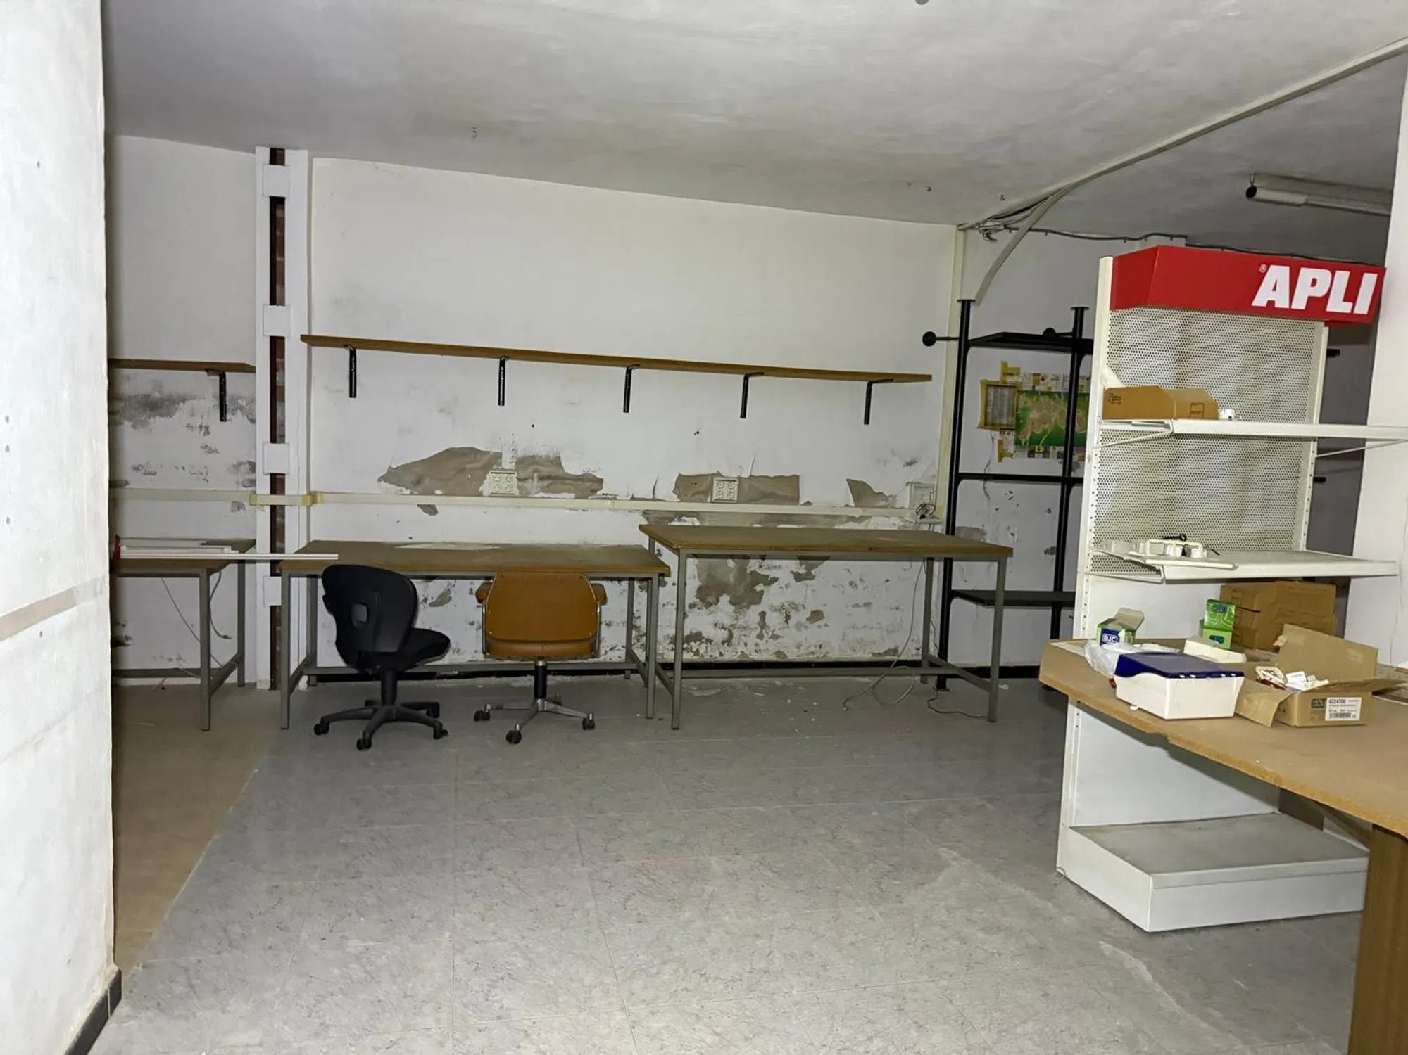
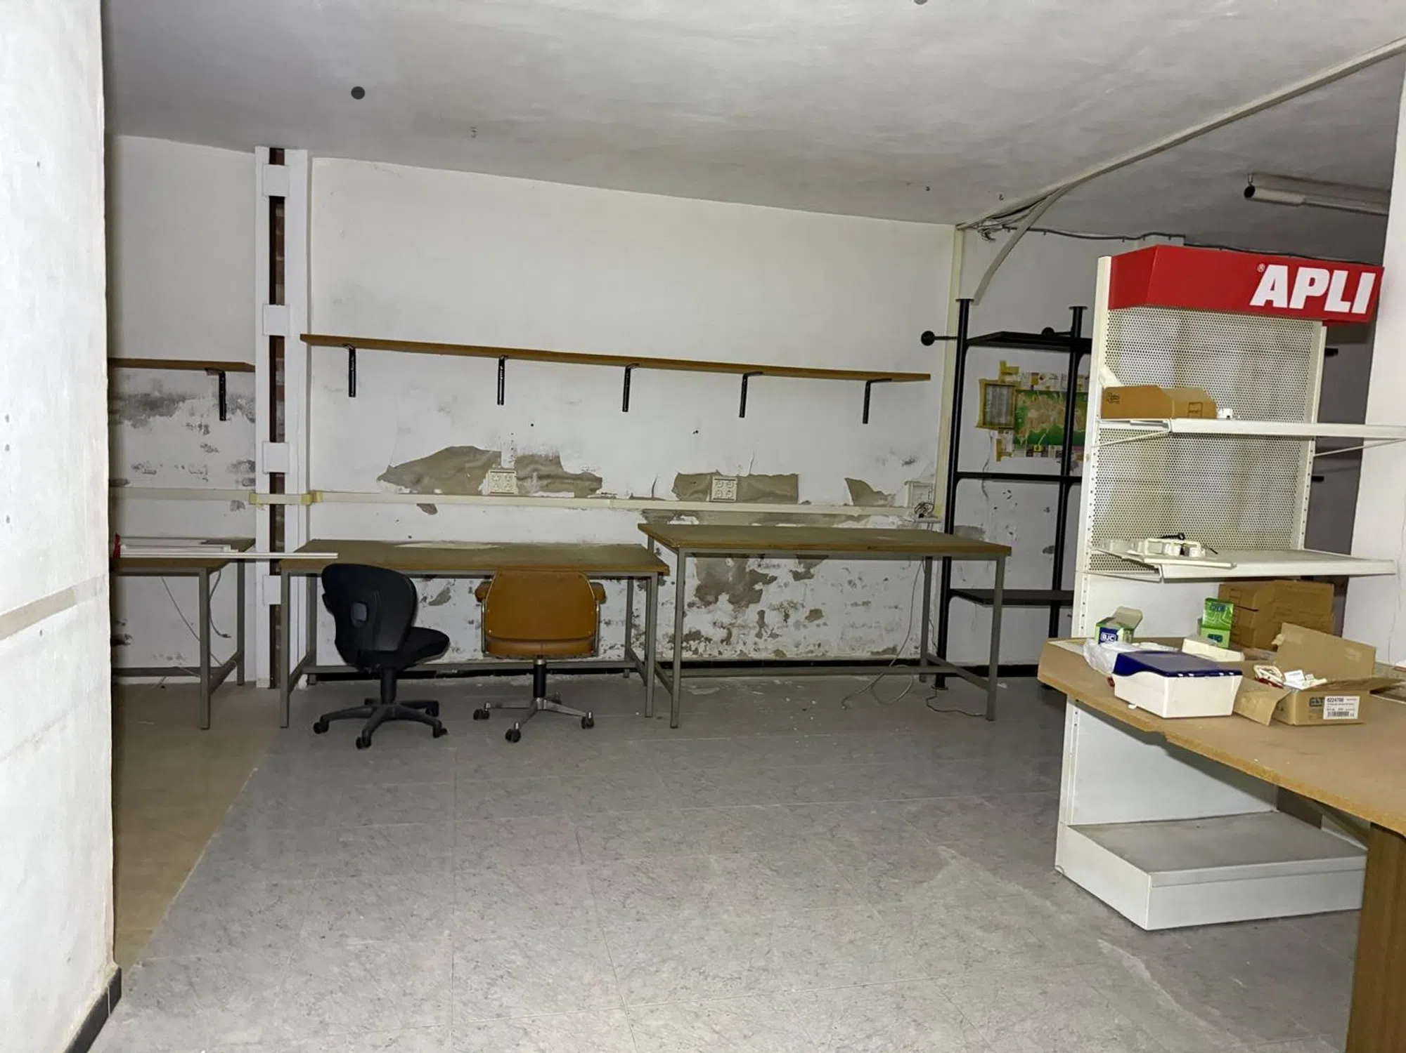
+ smoke detector (358, 93)
